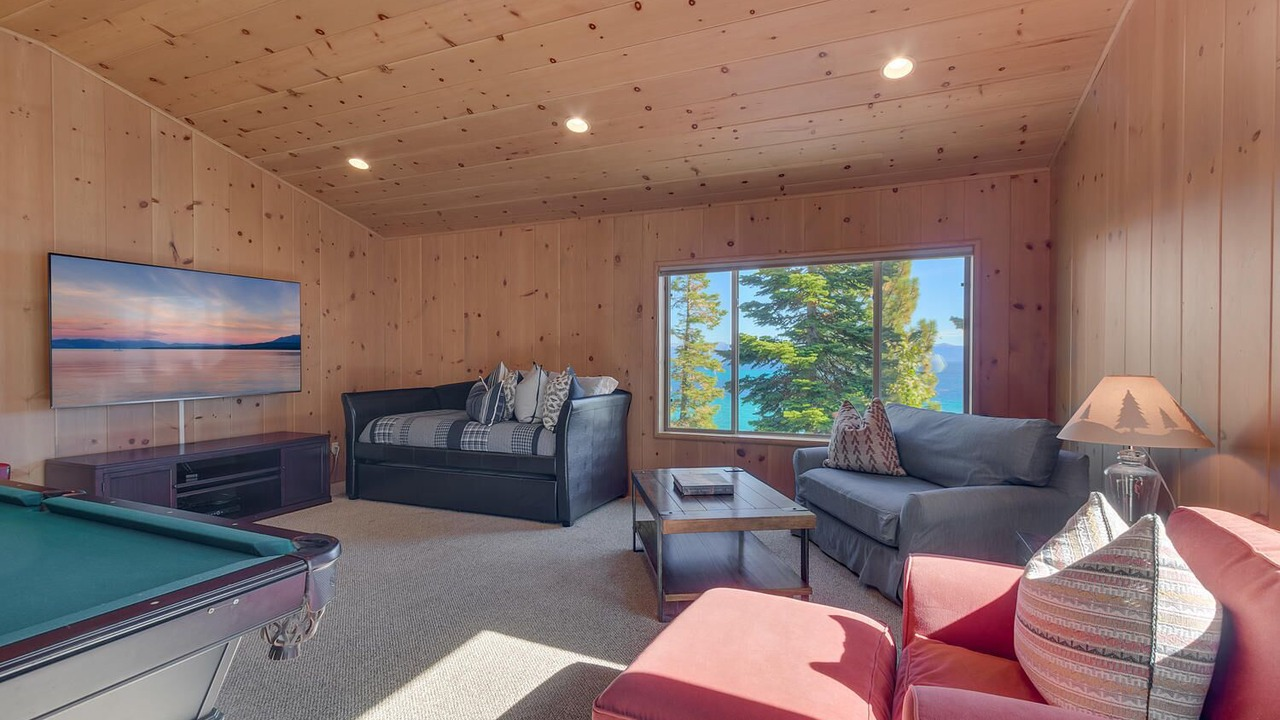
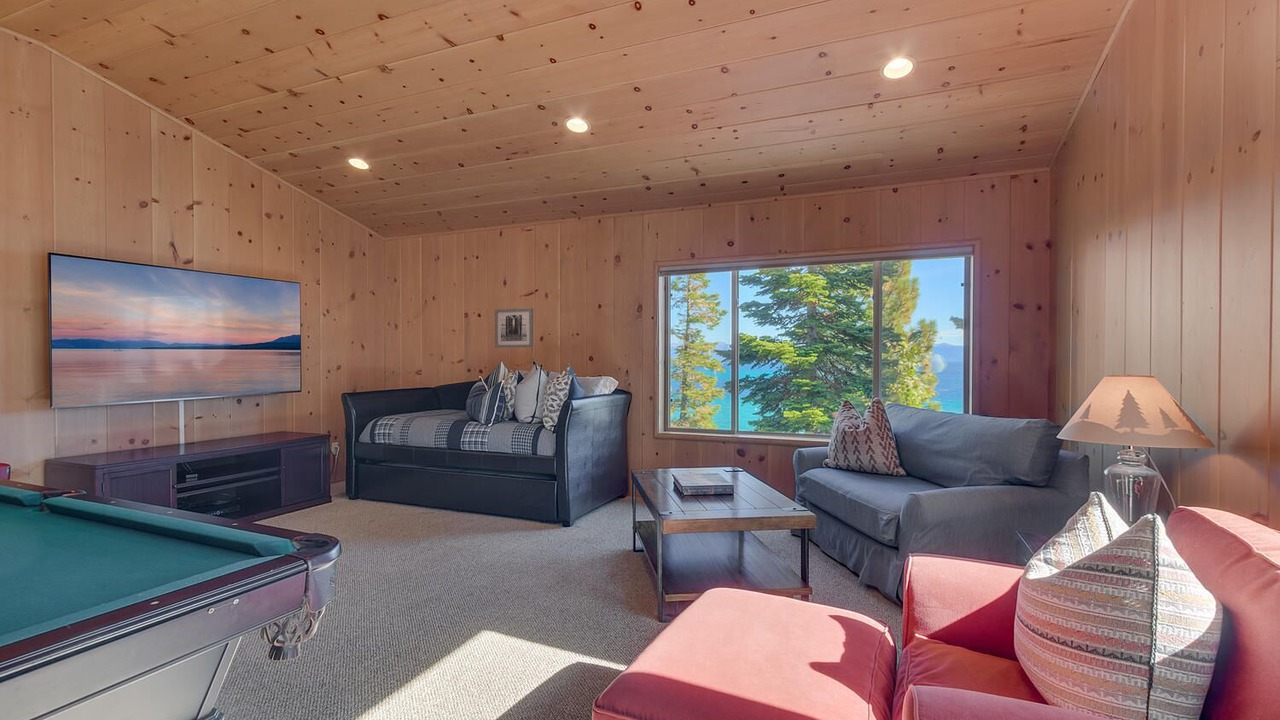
+ wall art (513, 328)
